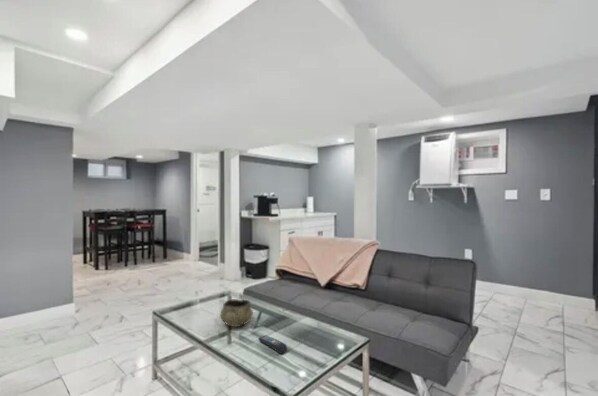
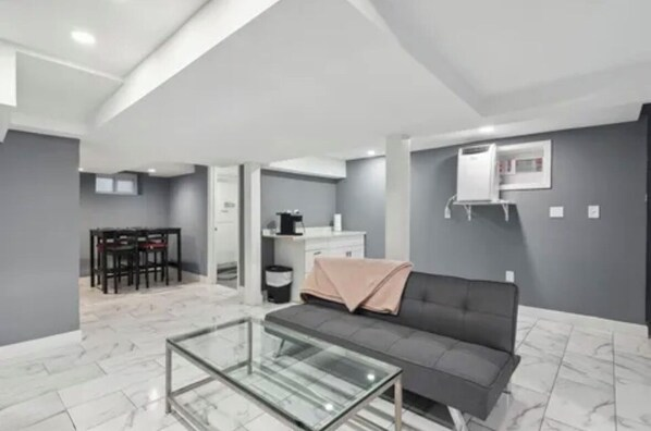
- decorative bowl (236, 313)
- remote control (272, 343)
